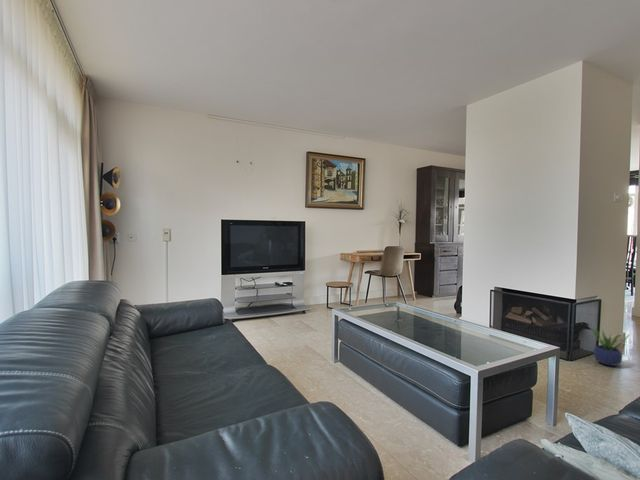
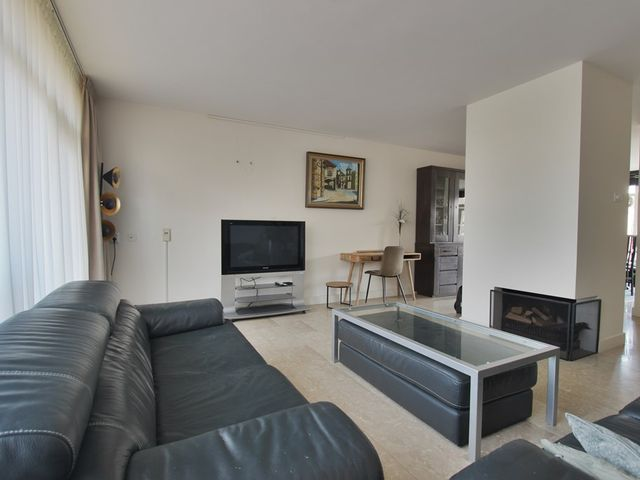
- potted plant (606, 345)
